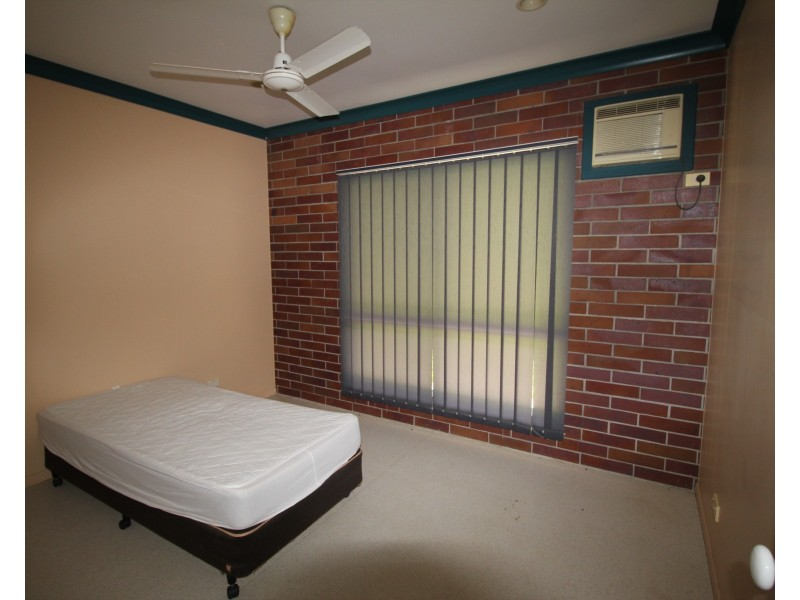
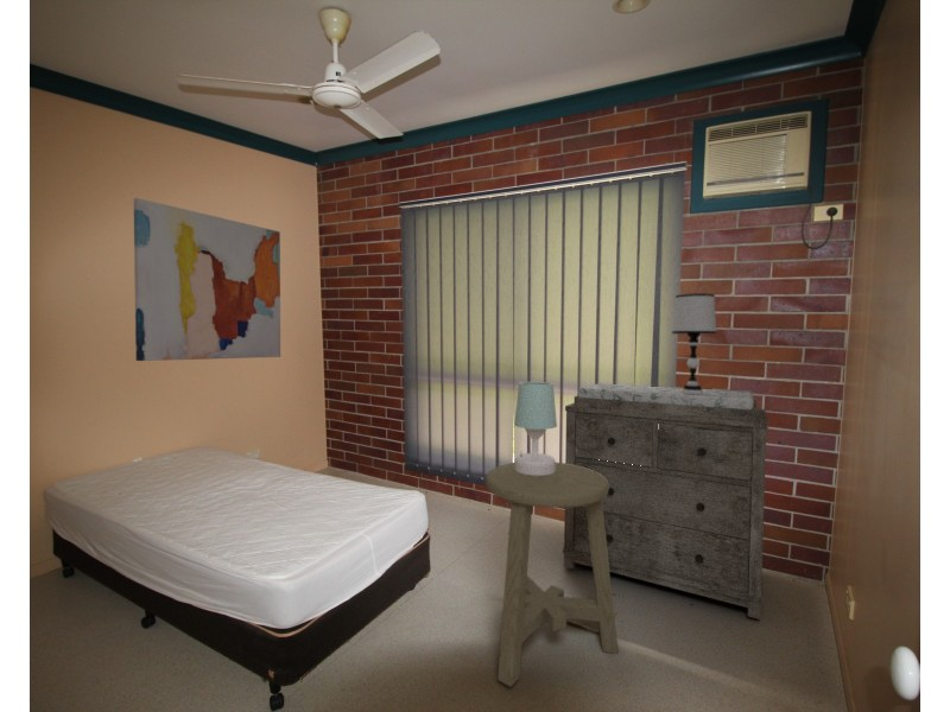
+ table lamp (694, 343)
+ stool (527, 561)
+ table lamp (534, 426)
+ dresser (661, 479)
+ wall art (216, 287)
